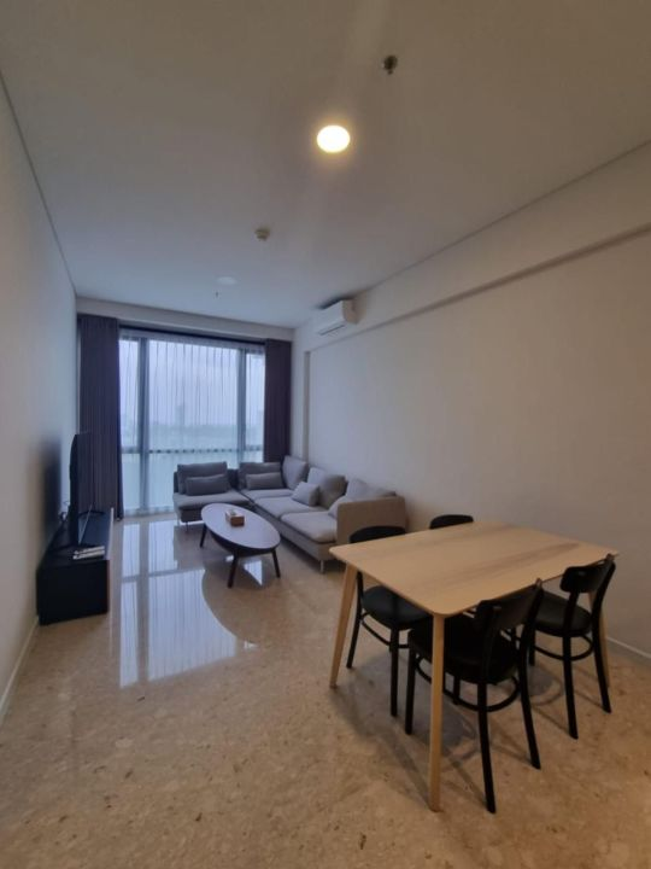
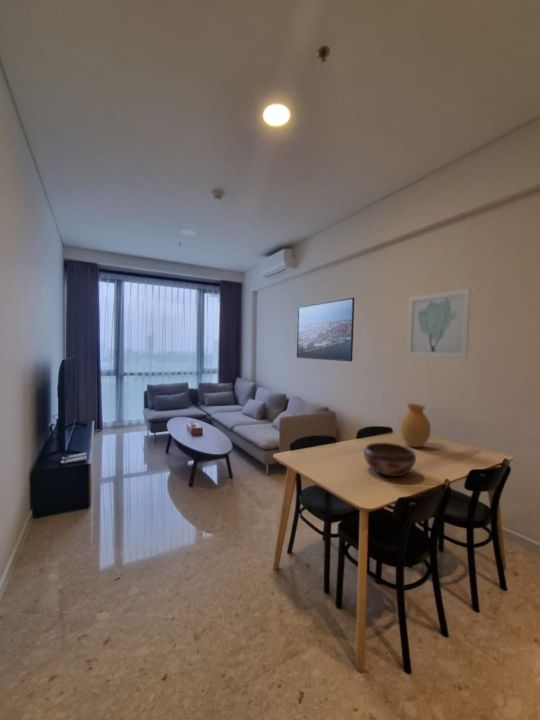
+ vase (415, 425)
+ wall art (435, 325)
+ decorative bowl (388, 460)
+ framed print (322, 331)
